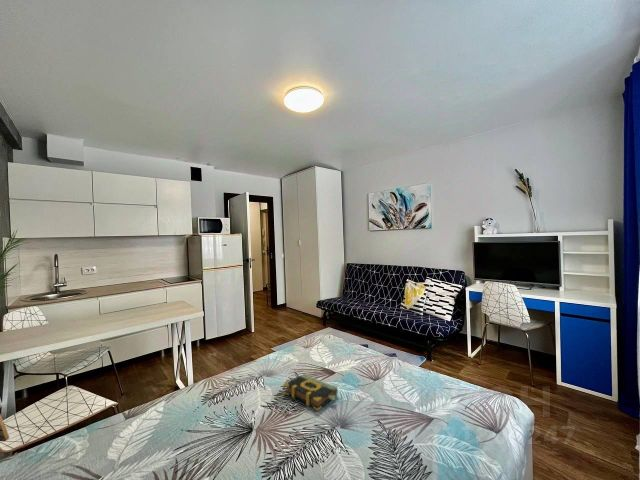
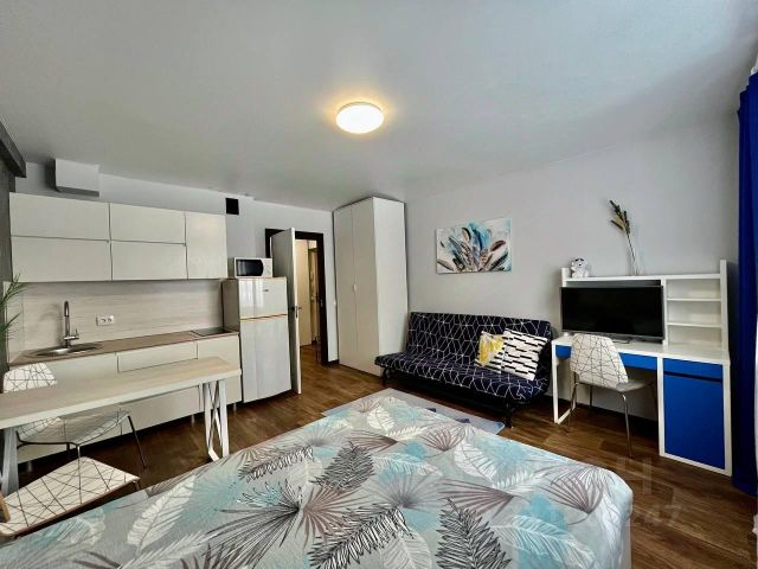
- book (313, 390)
